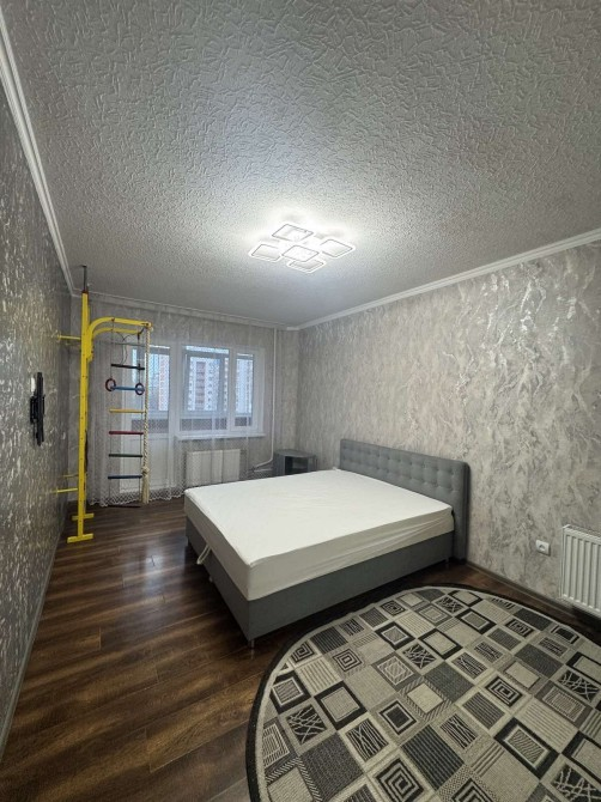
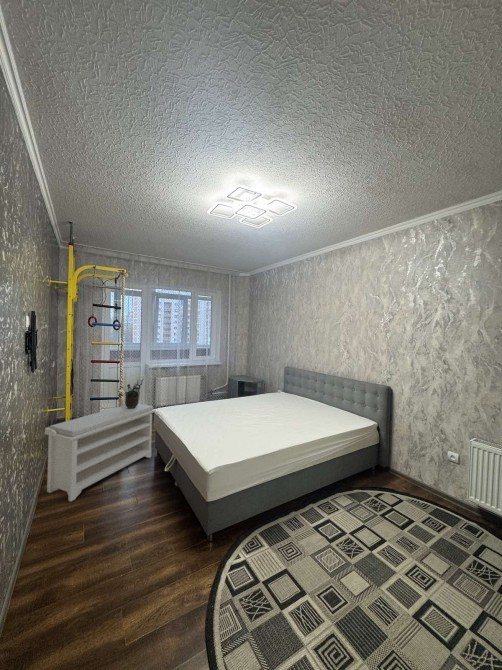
+ bench (107, 443)
+ potted plant (134, 392)
